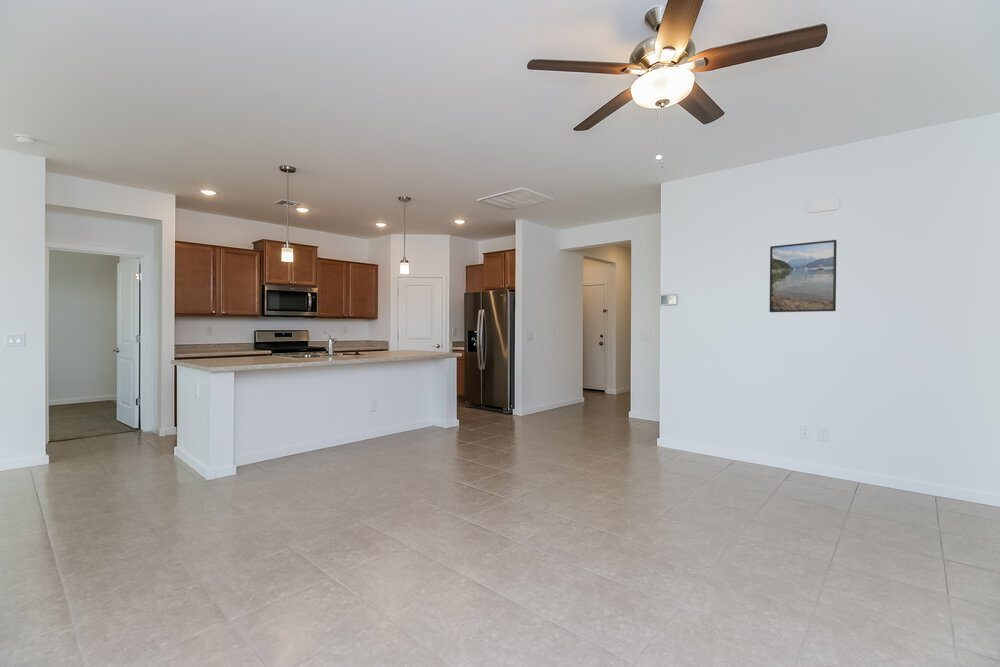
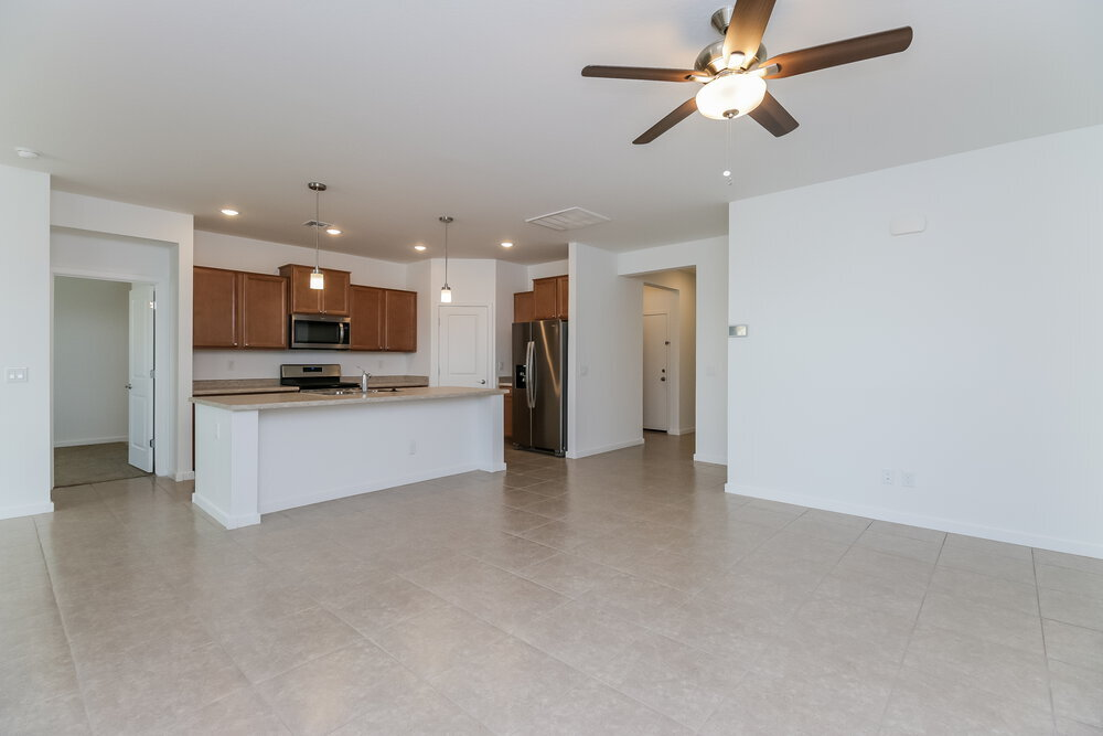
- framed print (801, 277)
